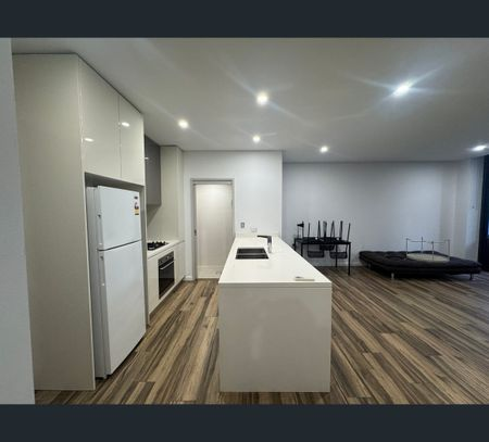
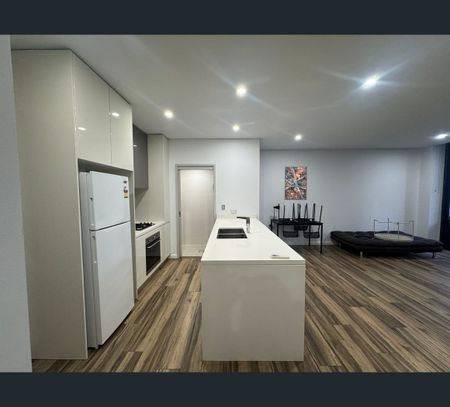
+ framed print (295, 183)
